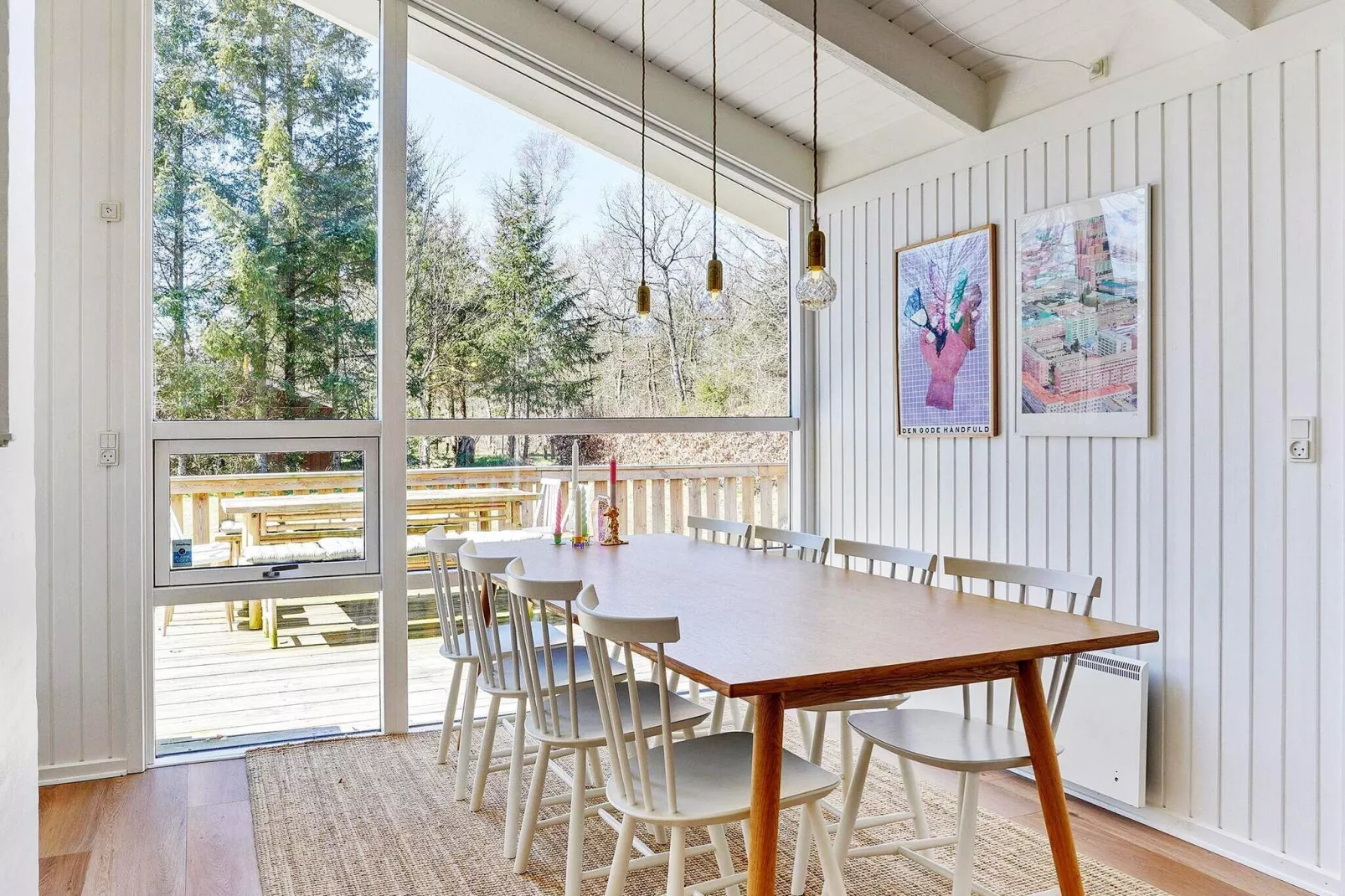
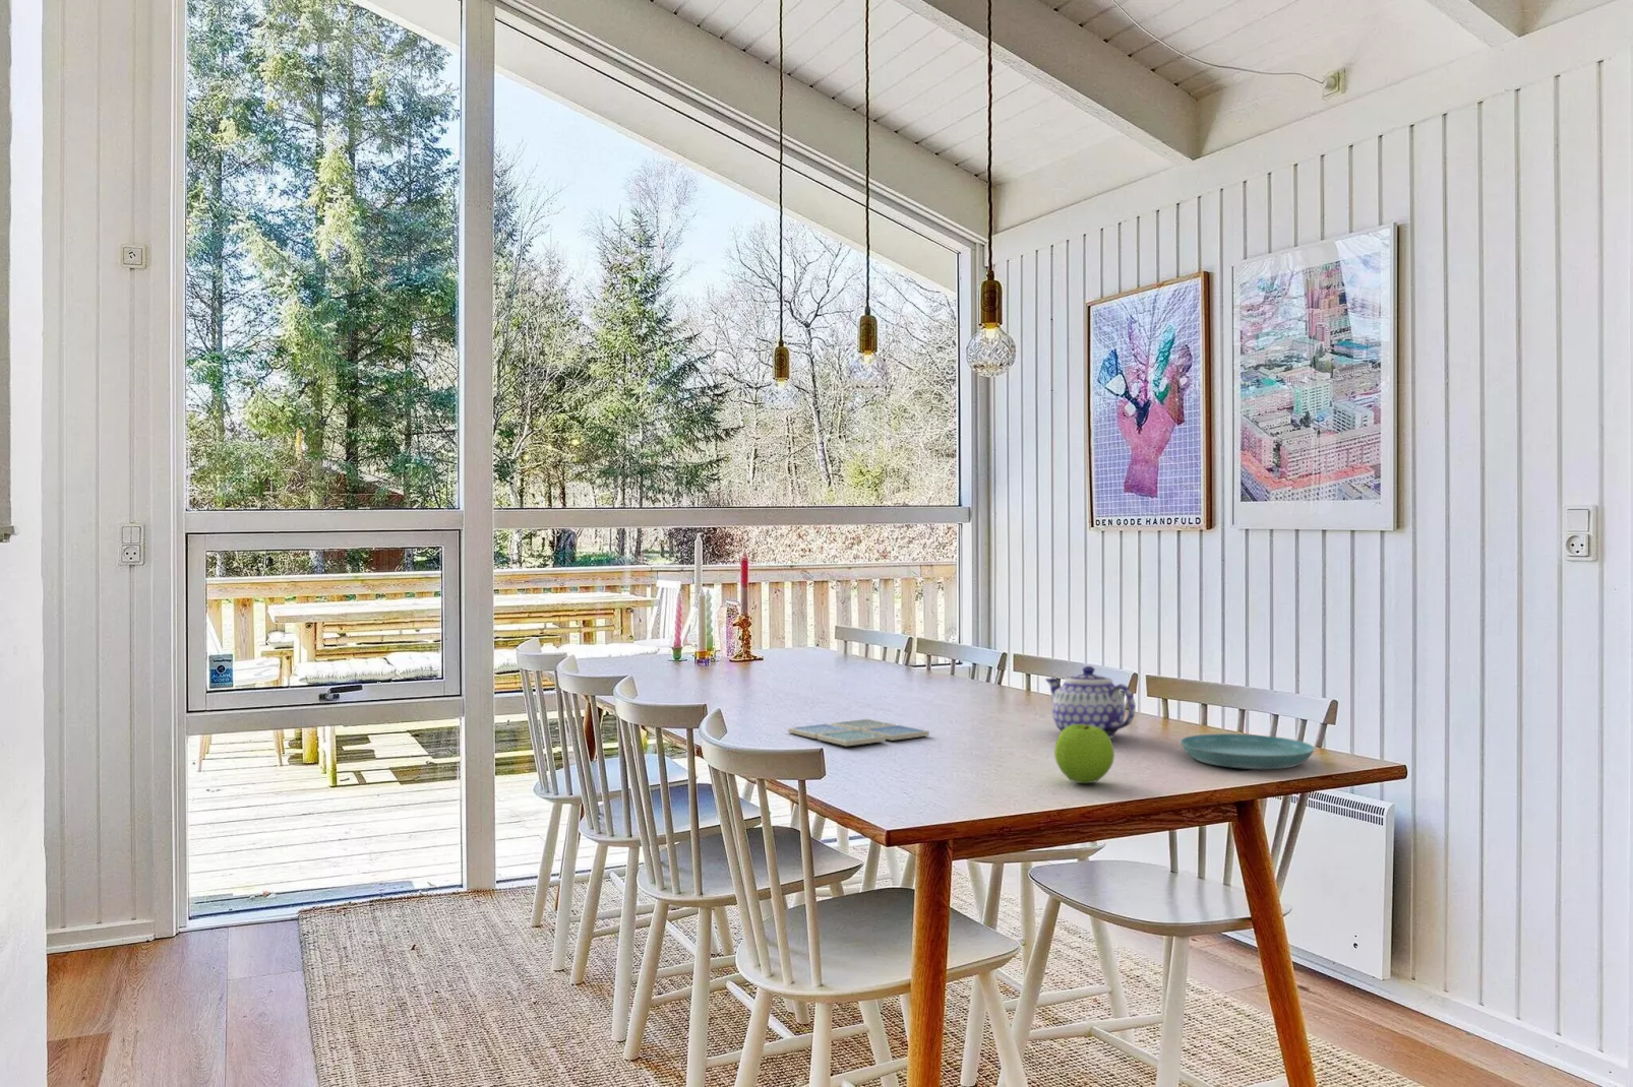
+ teapot (1088, 701)
+ apple (1084, 753)
+ drink coaster (857, 732)
+ saucer (1246, 752)
